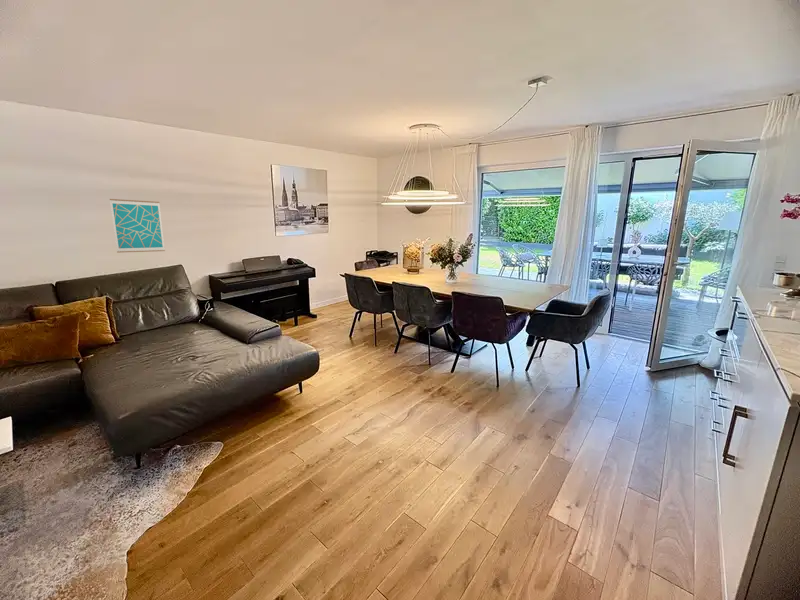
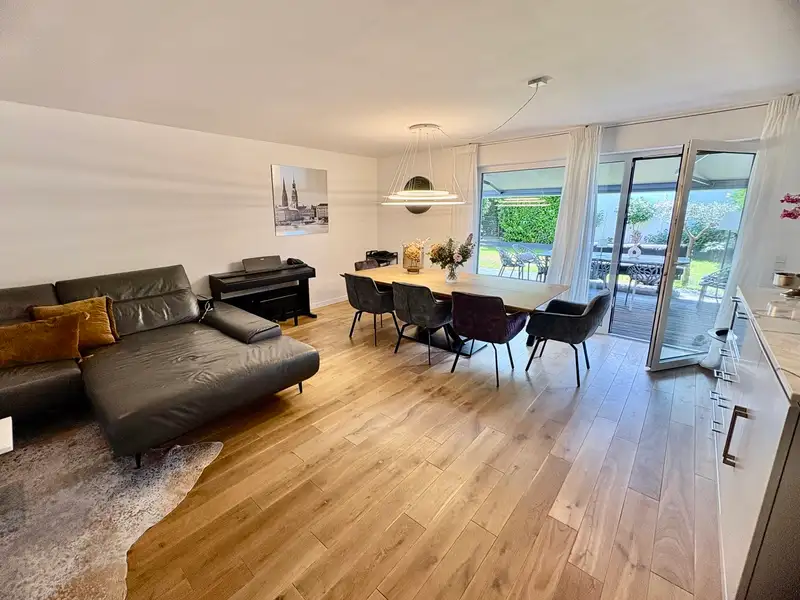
- wall art (138, 226)
